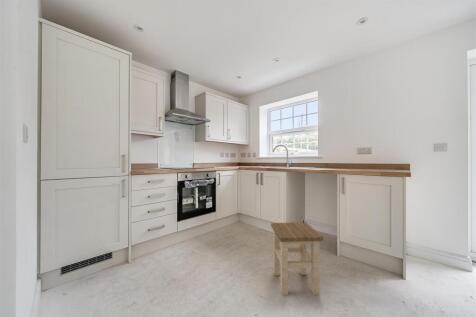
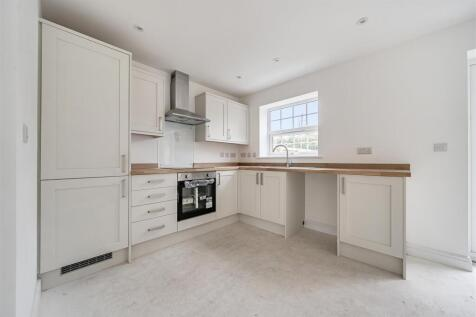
- stool (294, 251)
